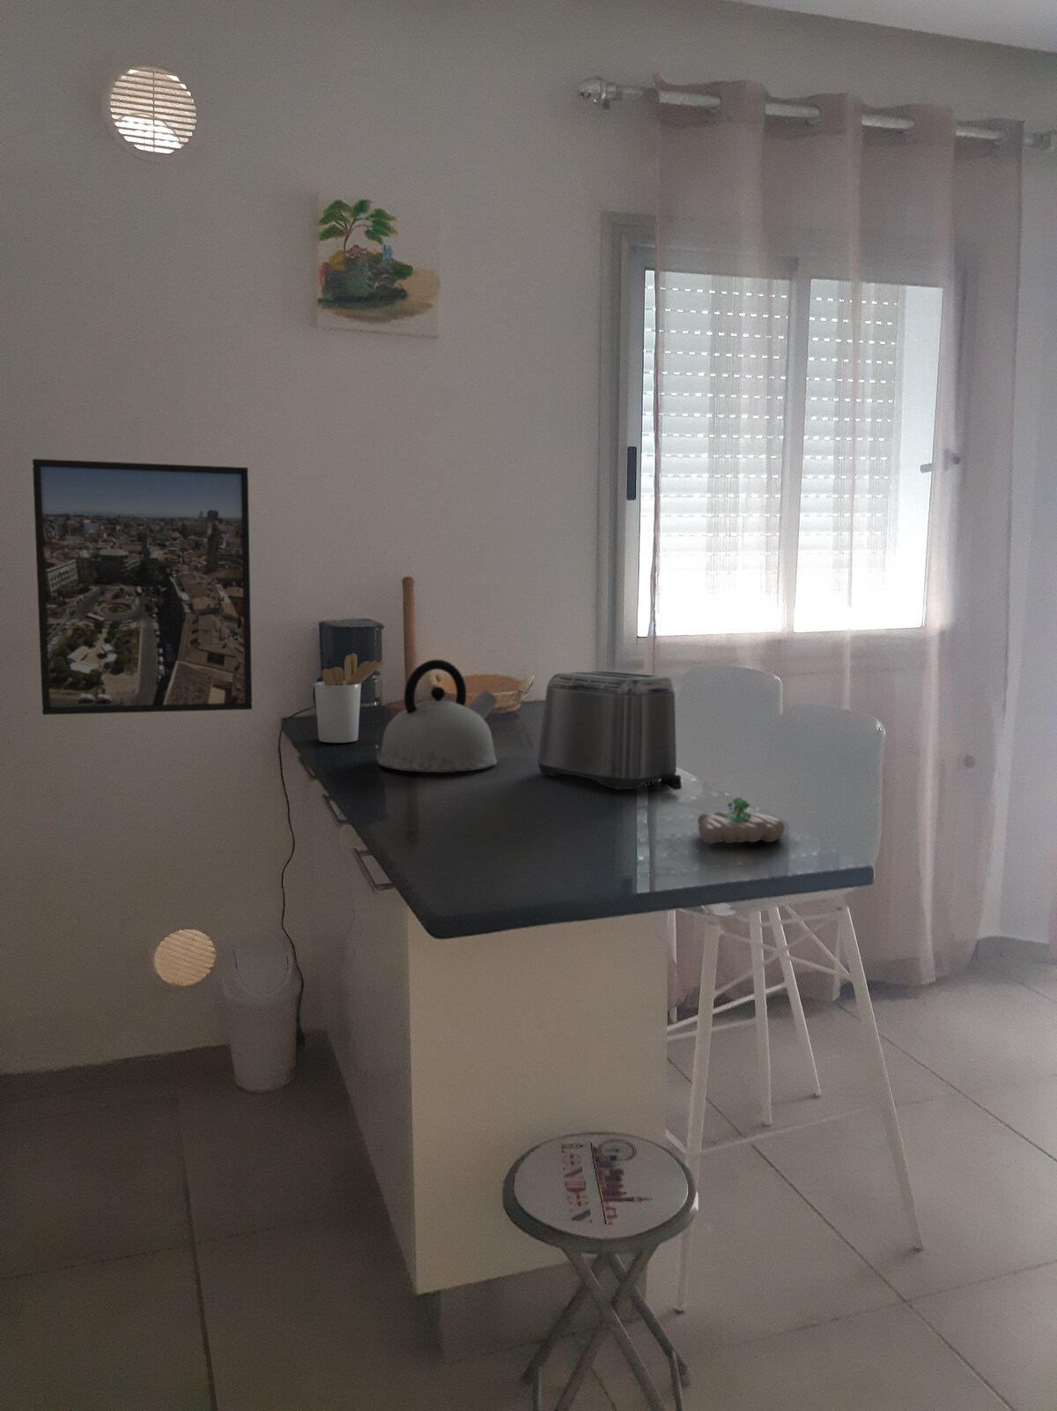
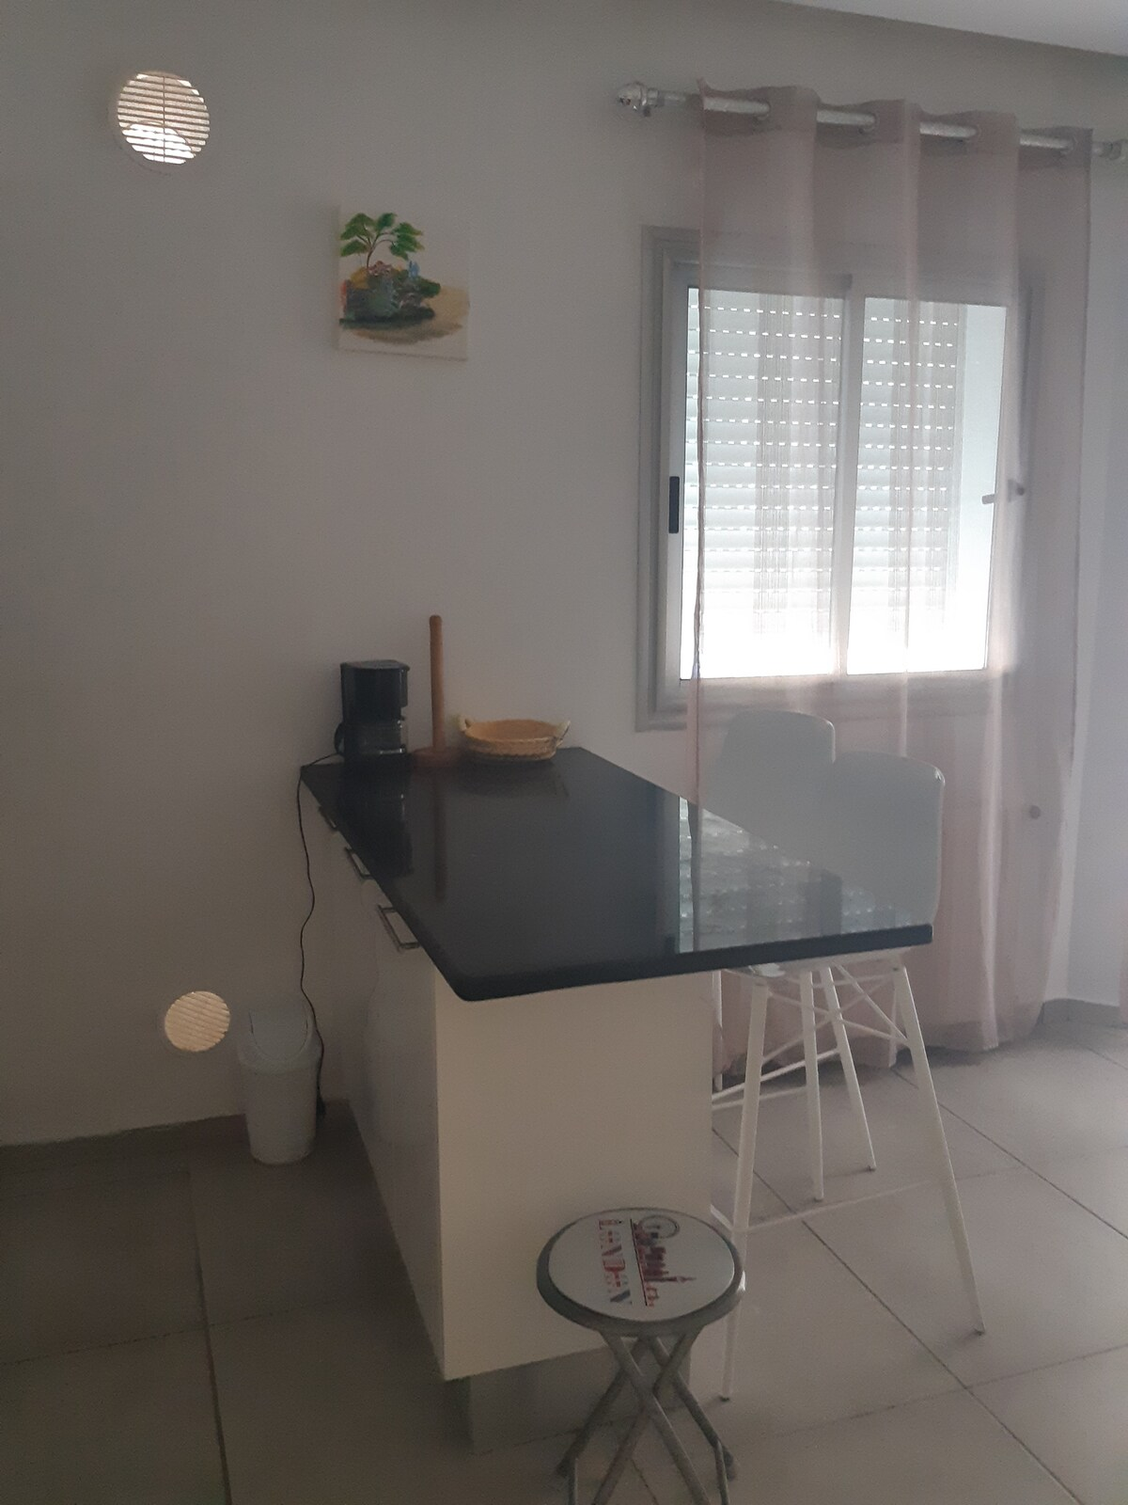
- kettle (442, 711)
- flower (738, 818)
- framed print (147, 589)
- toaster (612, 728)
- utensil holder (349, 698)
